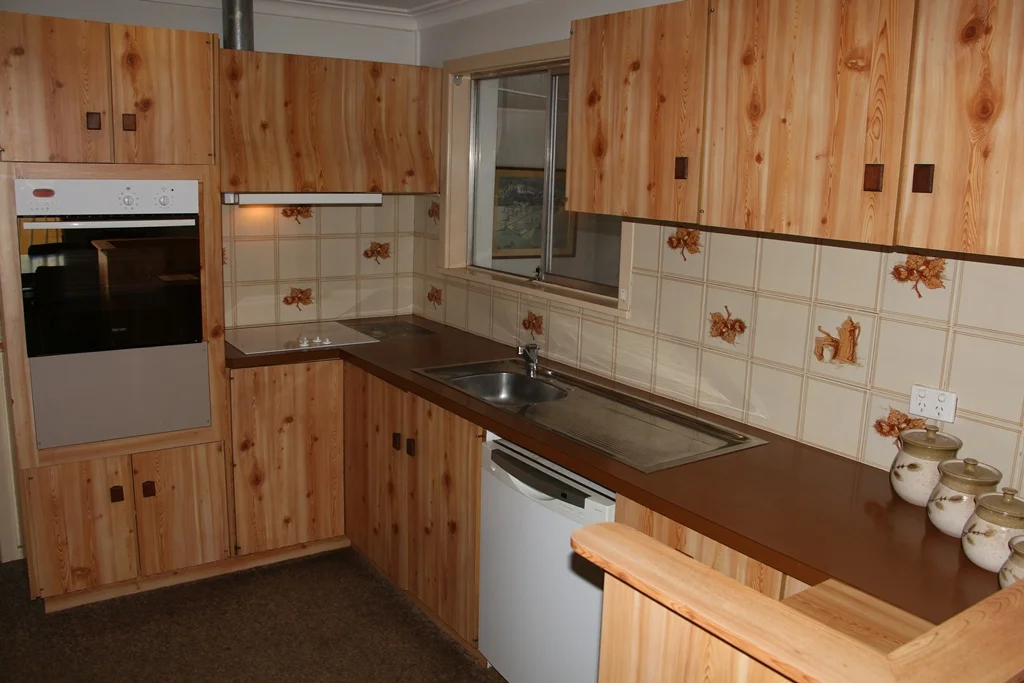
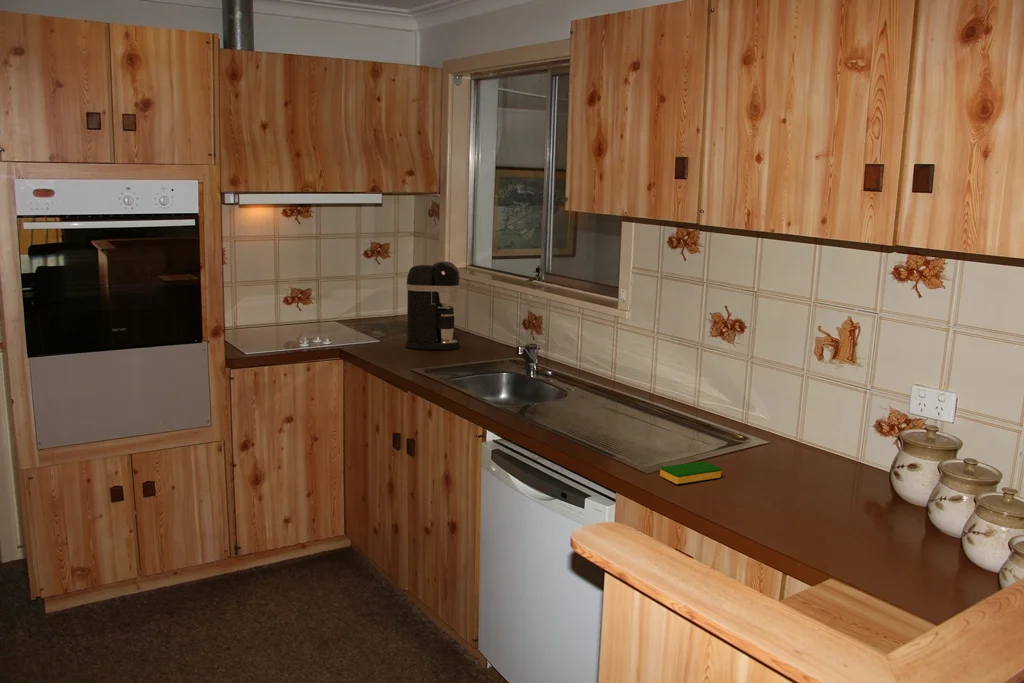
+ coffee maker (432, 304)
+ dish sponge (690, 472)
